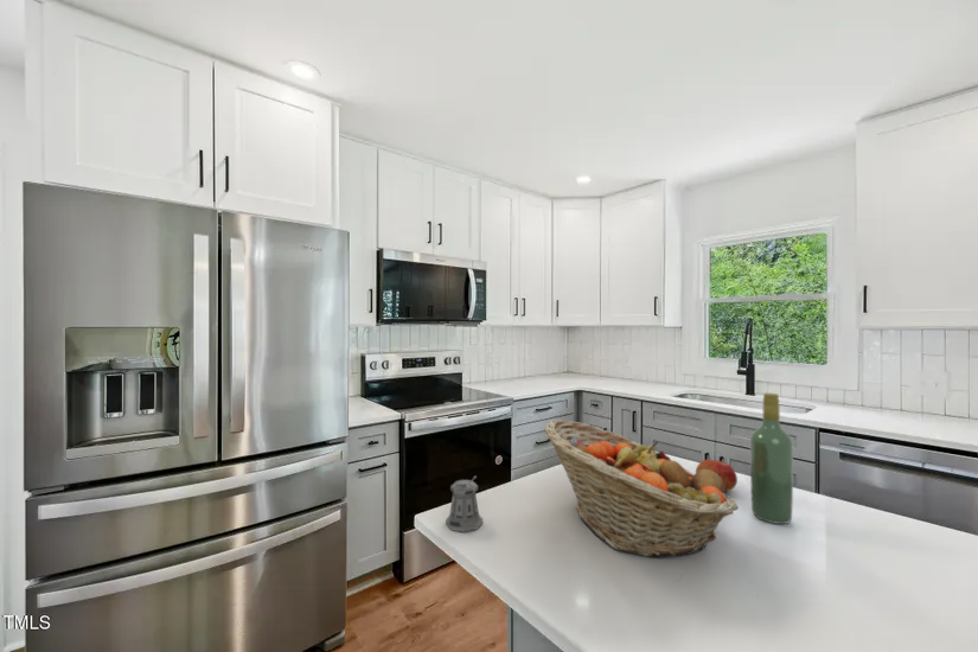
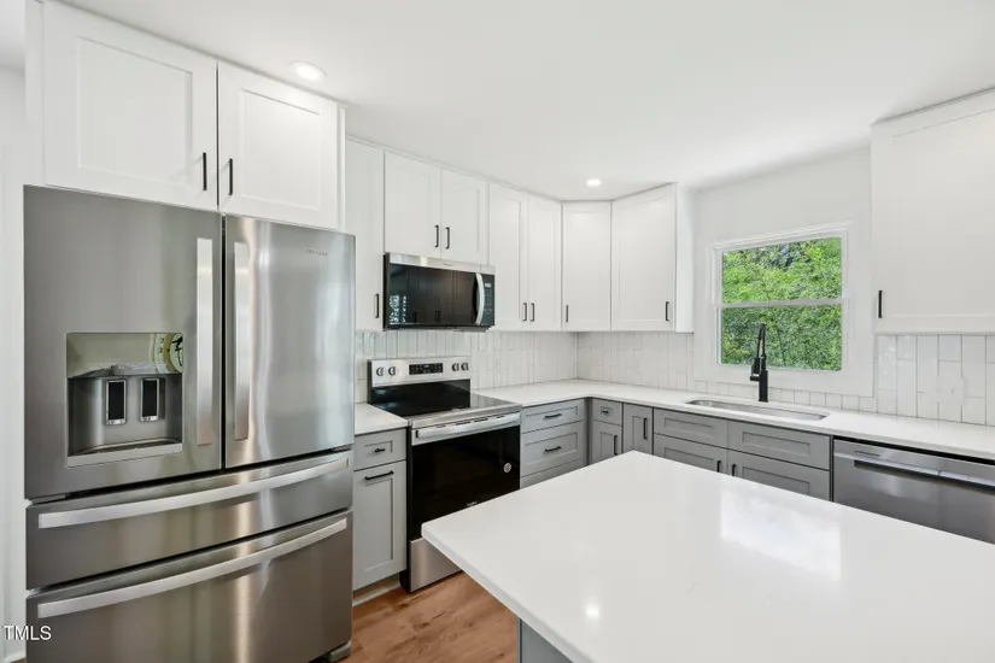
- fruit basket (629, 474)
- wine bottle (771, 455)
- apple (716, 473)
- pepper shaker (466, 499)
